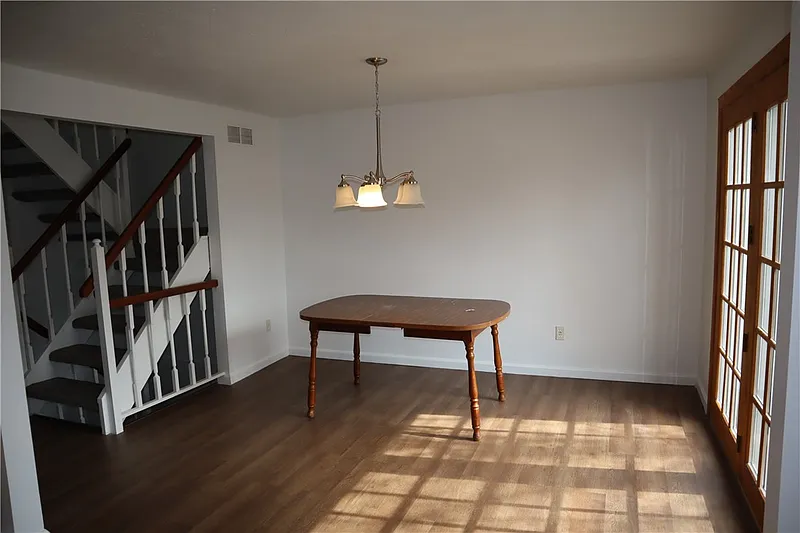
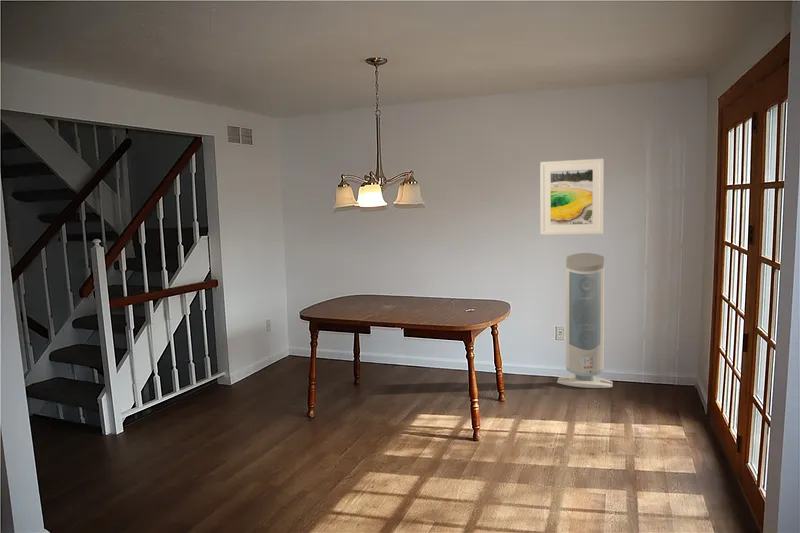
+ air purifier (584, 318)
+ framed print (571, 197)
